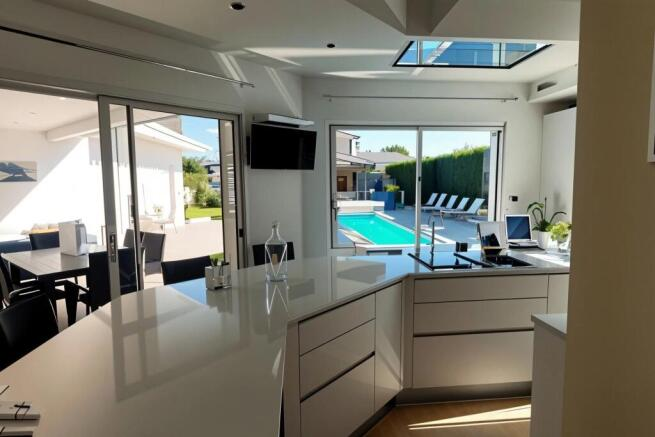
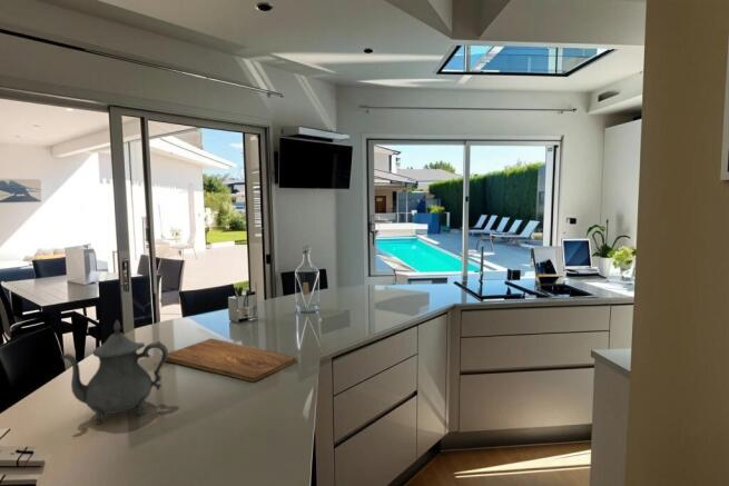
+ cutting board (229, 357)
+ teapot (118, 365)
